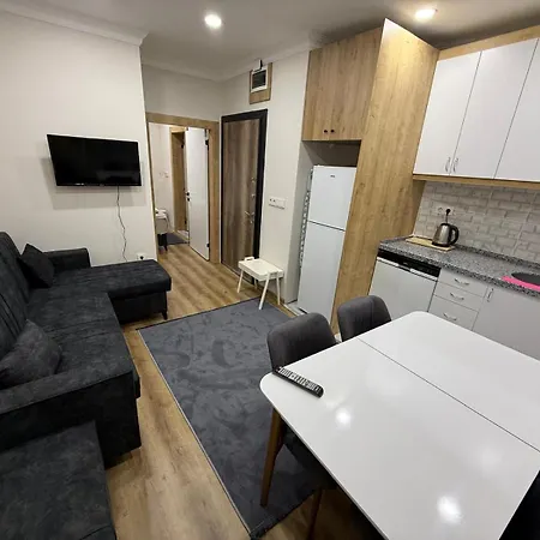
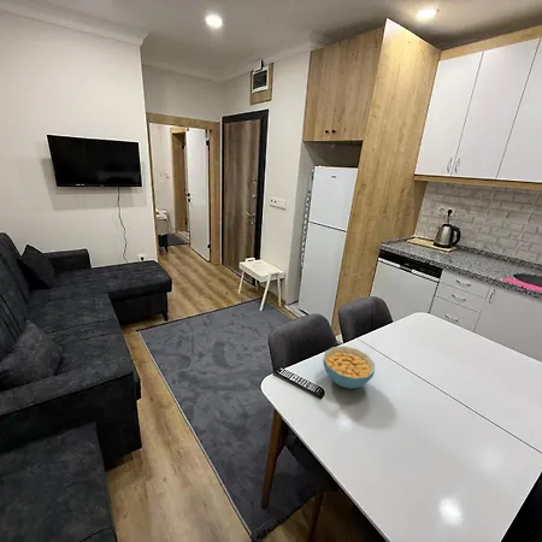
+ cereal bowl (347, 371)
